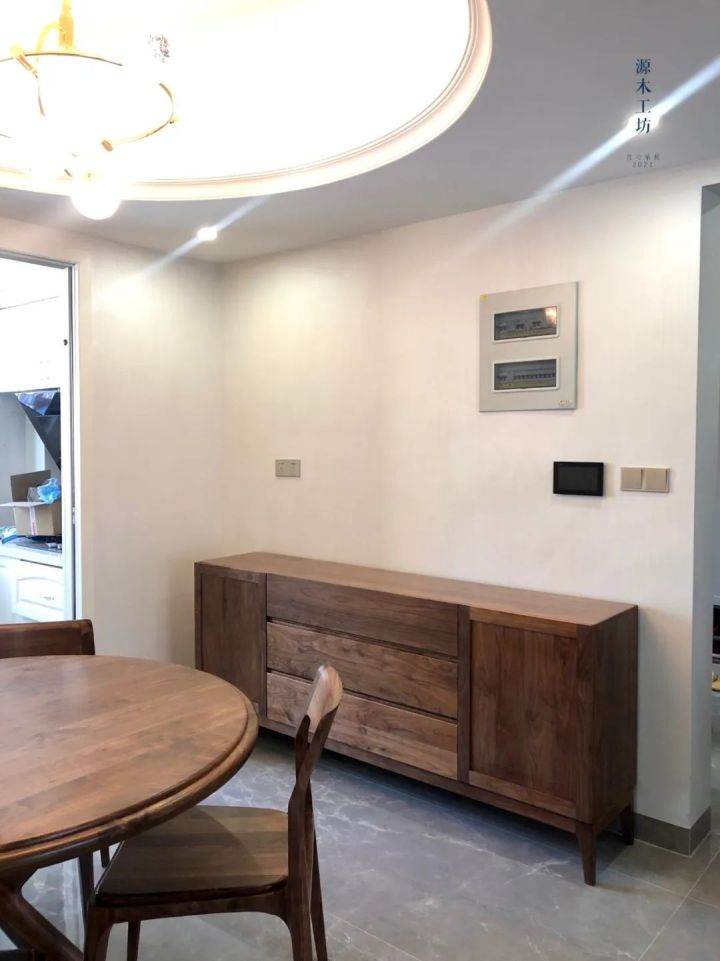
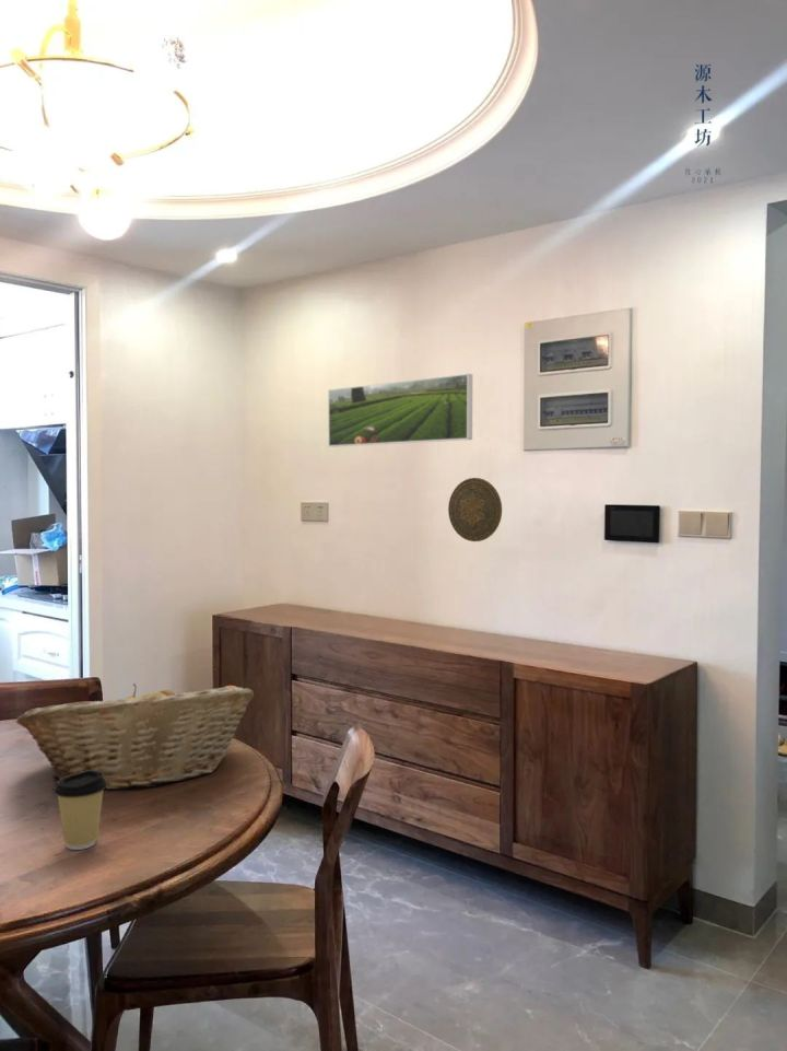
+ coffee cup (81, 809)
+ decorative plate (472, 510)
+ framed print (395, 412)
+ fruit basket (141, 724)
